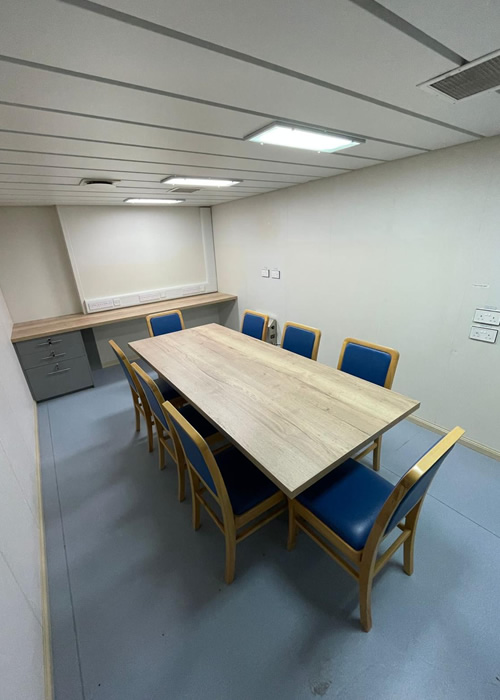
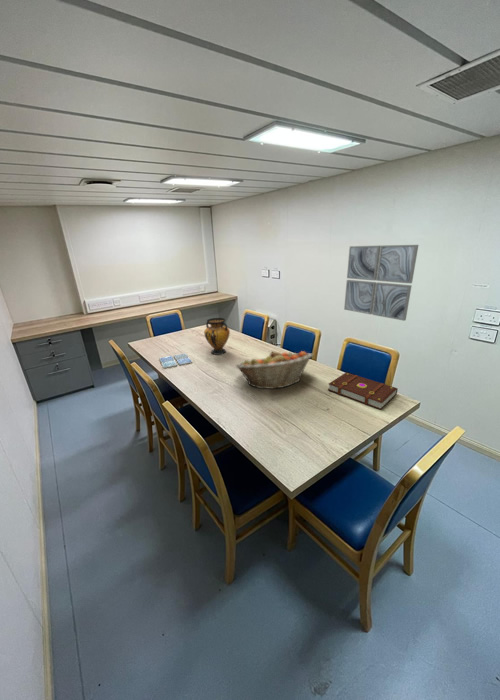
+ fruit basket (274, 365)
+ wall art (375, 282)
+ vase (217, 336)
+ drink coaster (174, 360)
+ book (362, 388)
